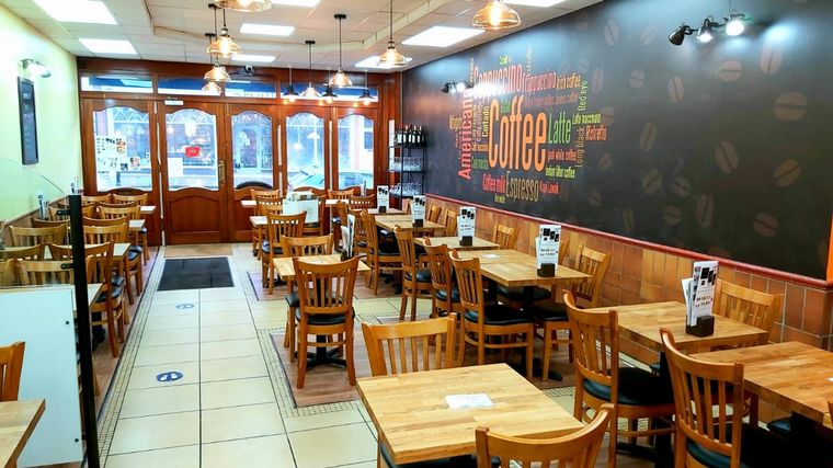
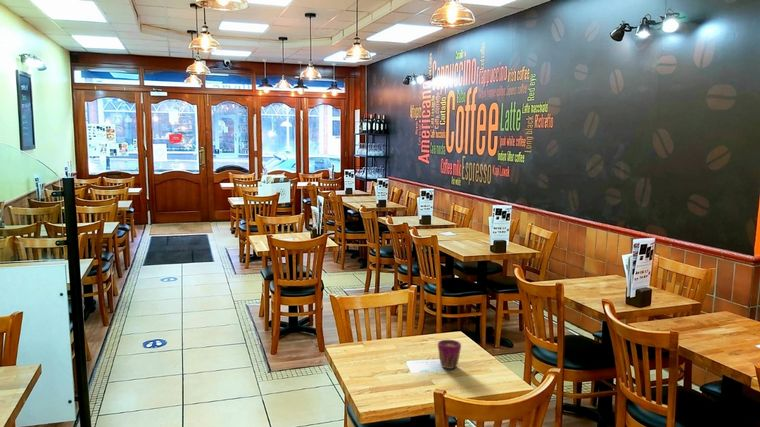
+ cup (448, 353)
